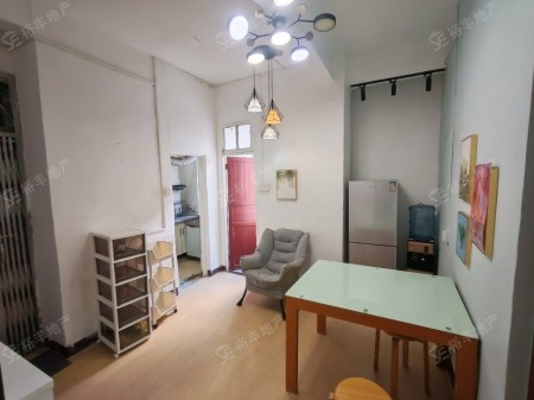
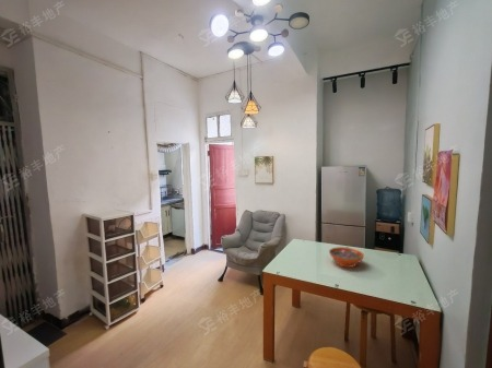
+ decorative bowl (345, 258)
